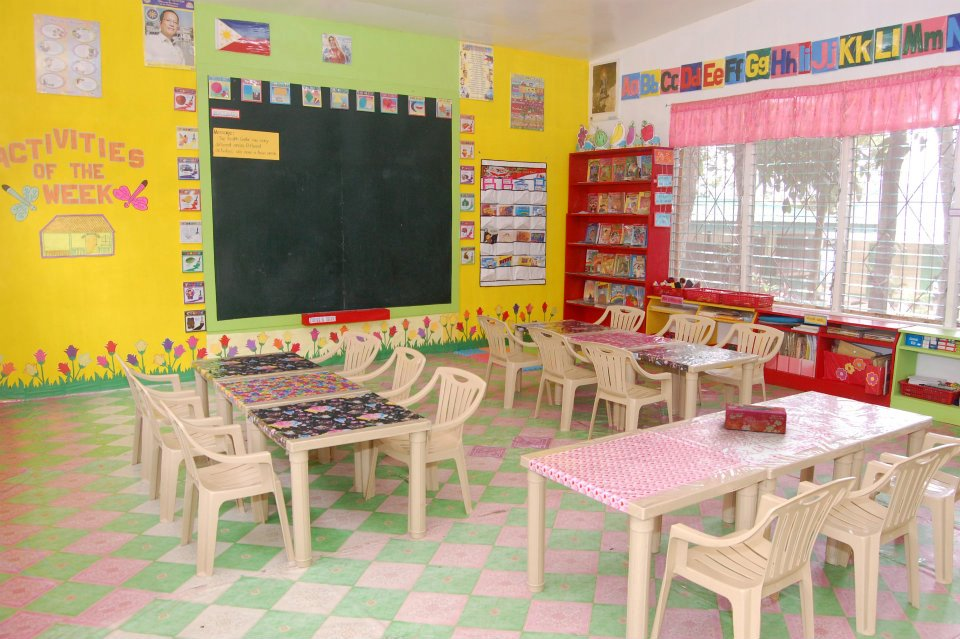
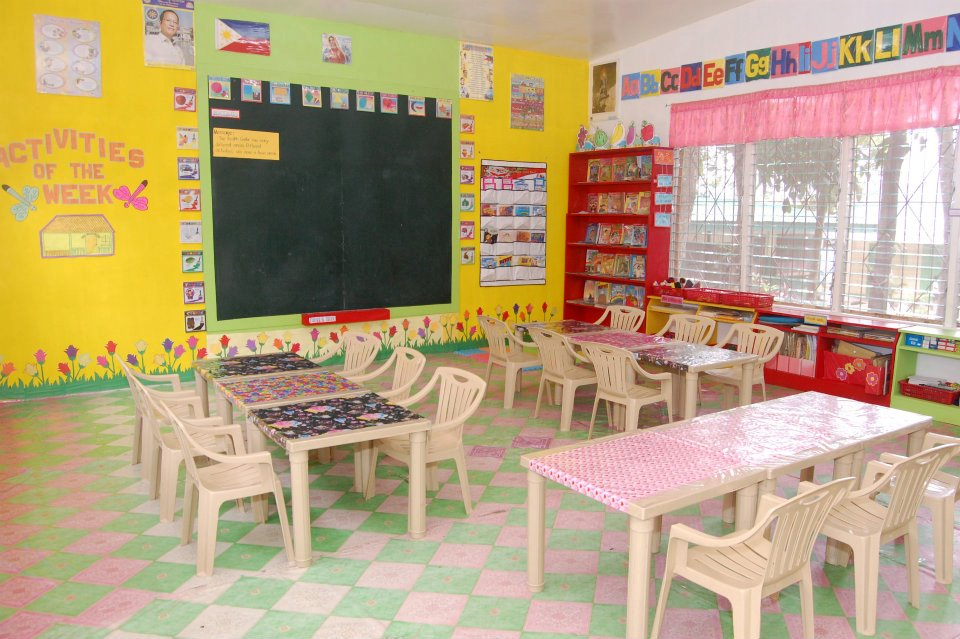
- tissue box (755, 417)
